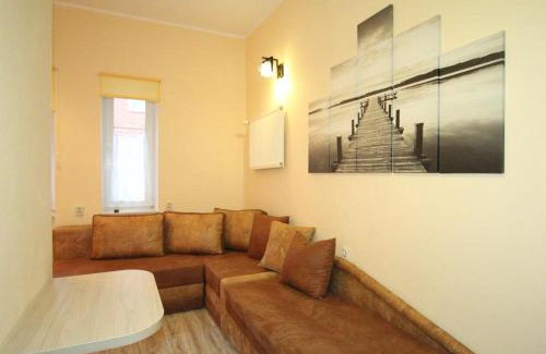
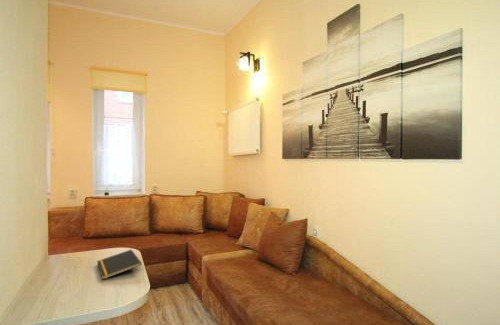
+ notepad (118, 263)
